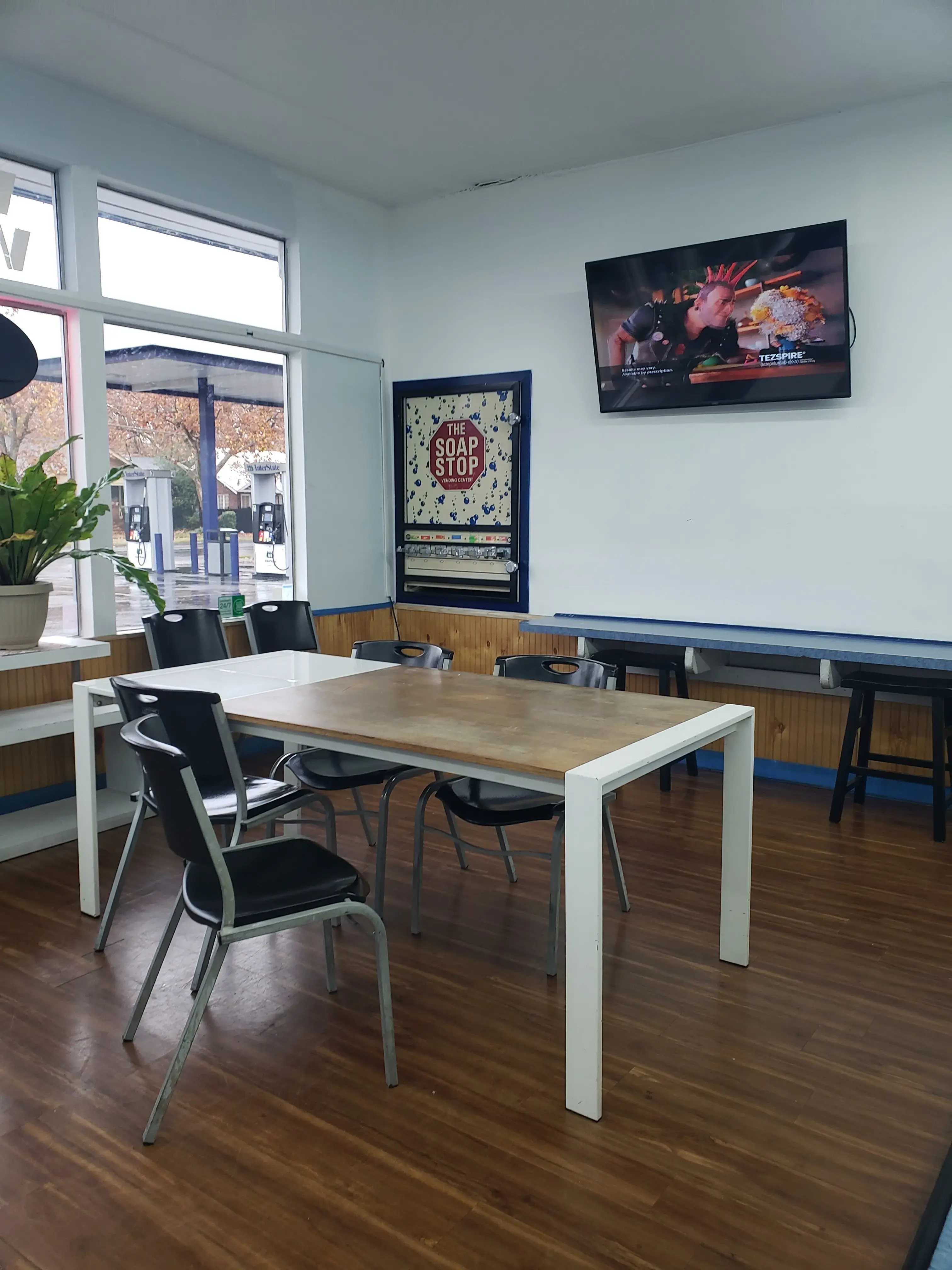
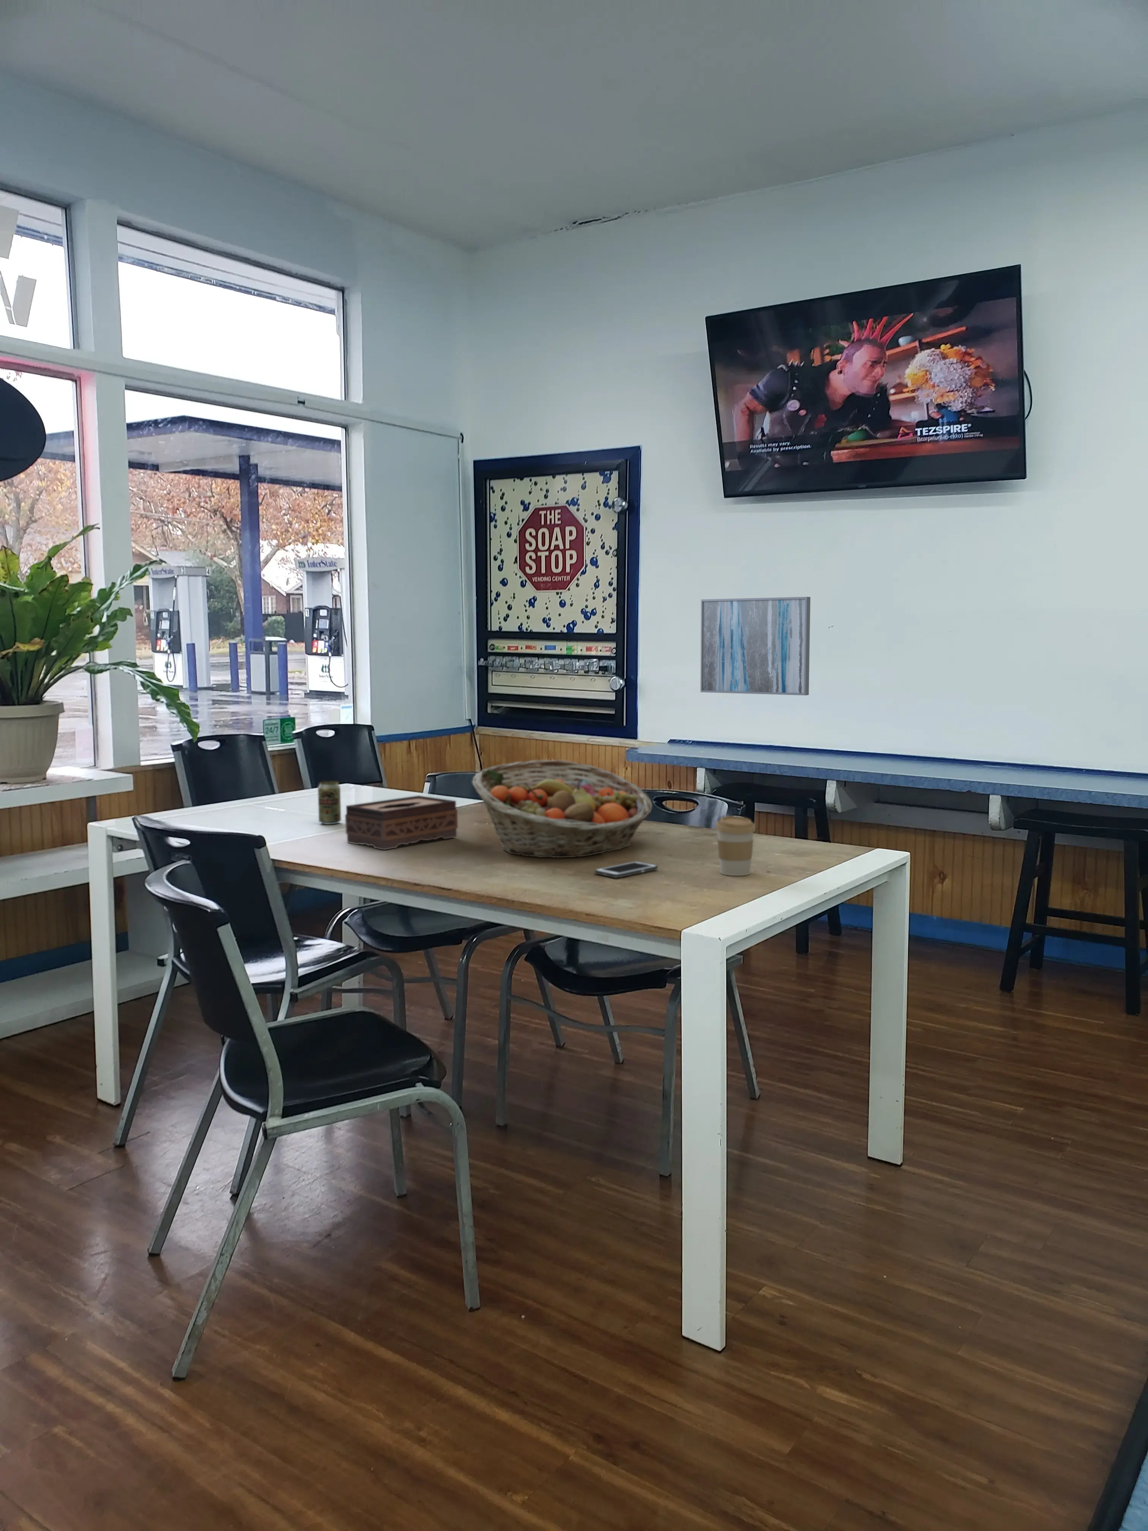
+ coffee cup (736, 845)
+ cell phone (626, 869)
+ fruit basket (563, 806)
+ tissue box (402, 821)
+ beverage can (329, 803)
+ wall art (754, 646)
